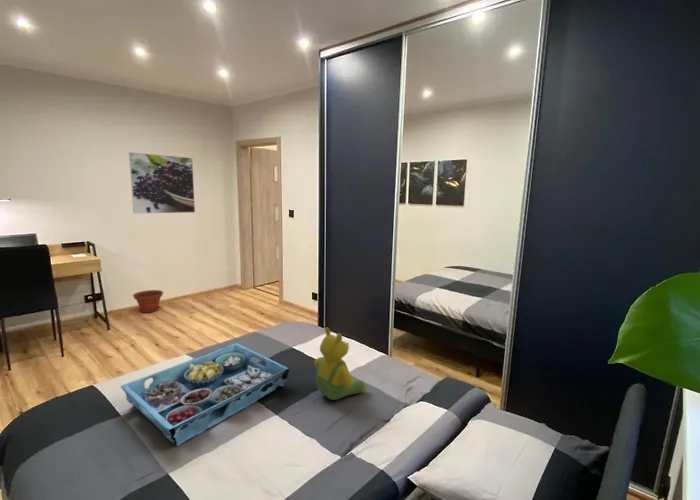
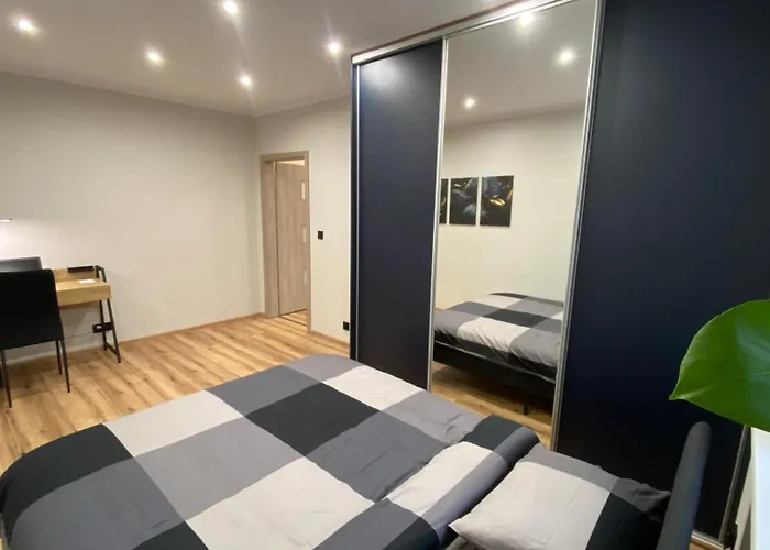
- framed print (164, 184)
- plant pot (148, 302)
- serving tray (210, 383)
- teddy bear (341, 360)
